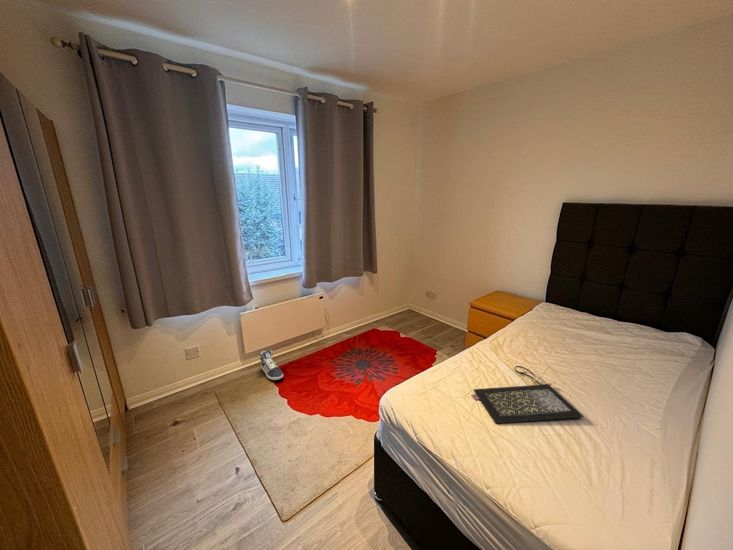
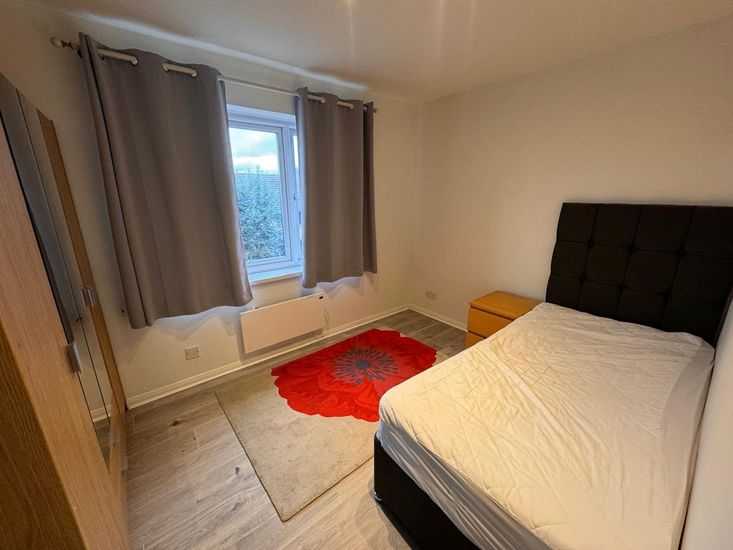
- sneaker (270, 363)
- clutch bag (527, 400)
